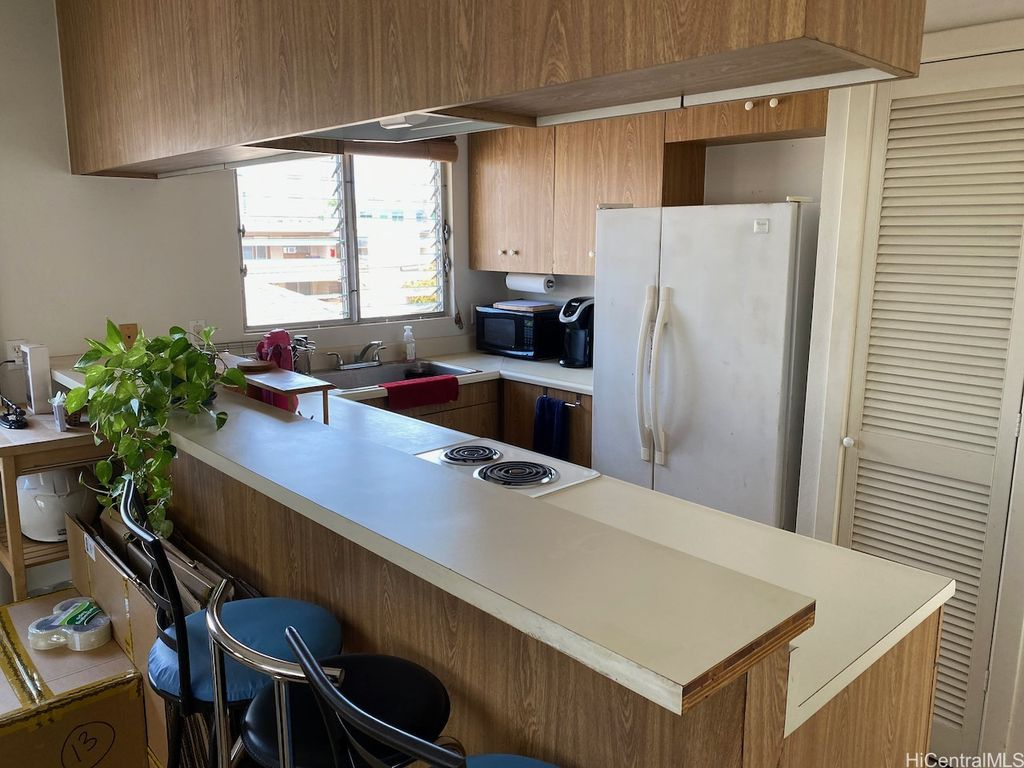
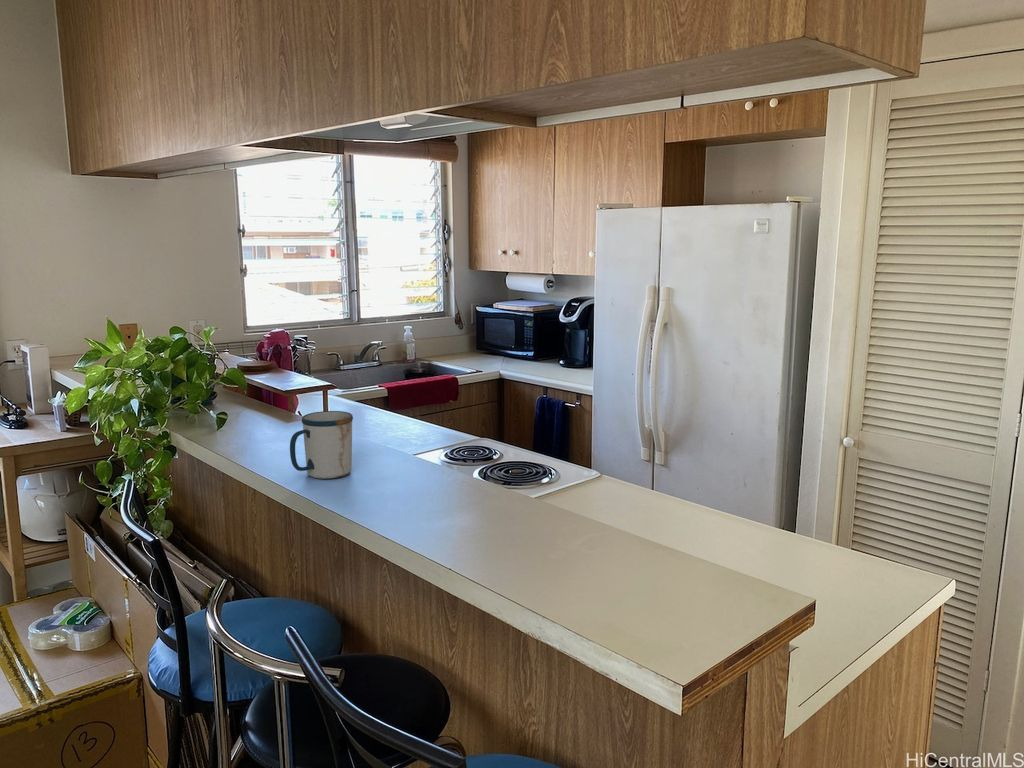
+ mug (323, 445)
